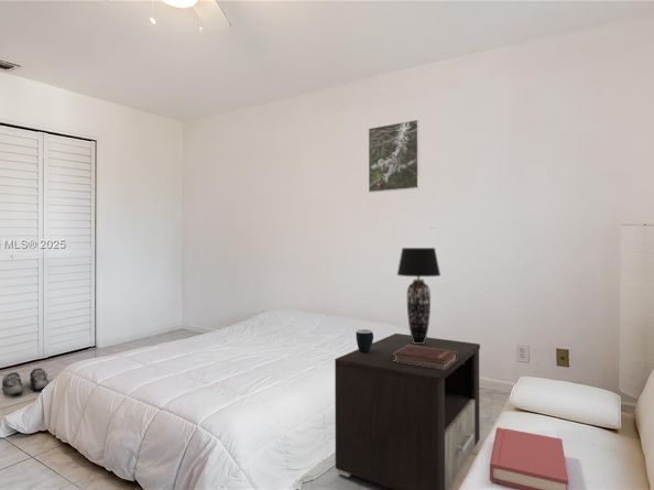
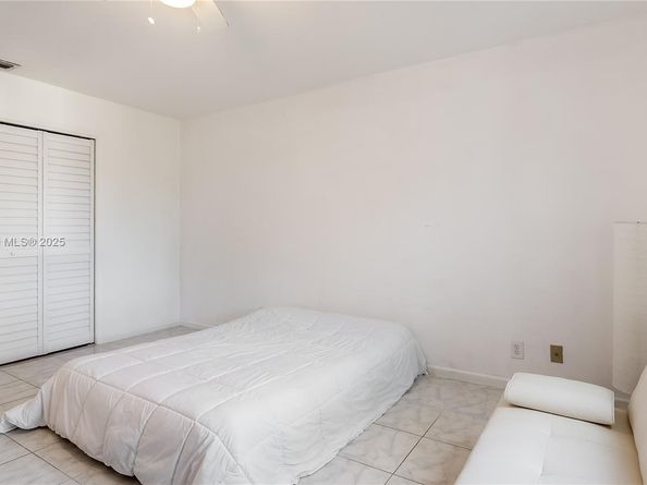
- nightstand (414, 404)
- table lamp (418, 294)
- hardback book (425, 355)
- shoe (30, 380)
- hardback book (527, 458)
- mug (366, 340)
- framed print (393, 157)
